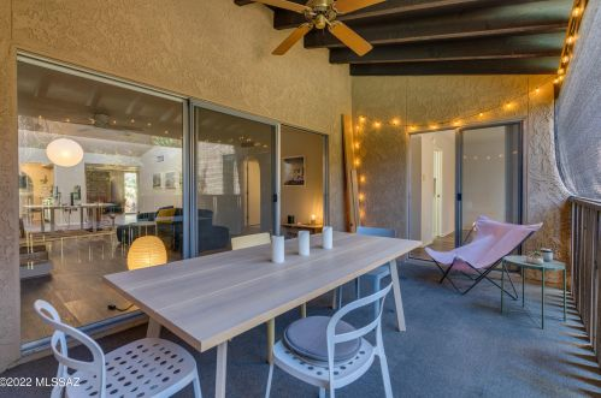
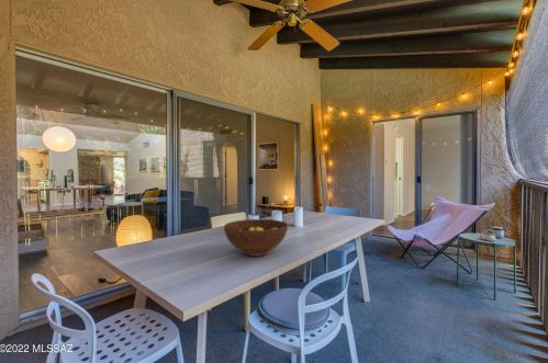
+ fruit bowl (256, 238)
